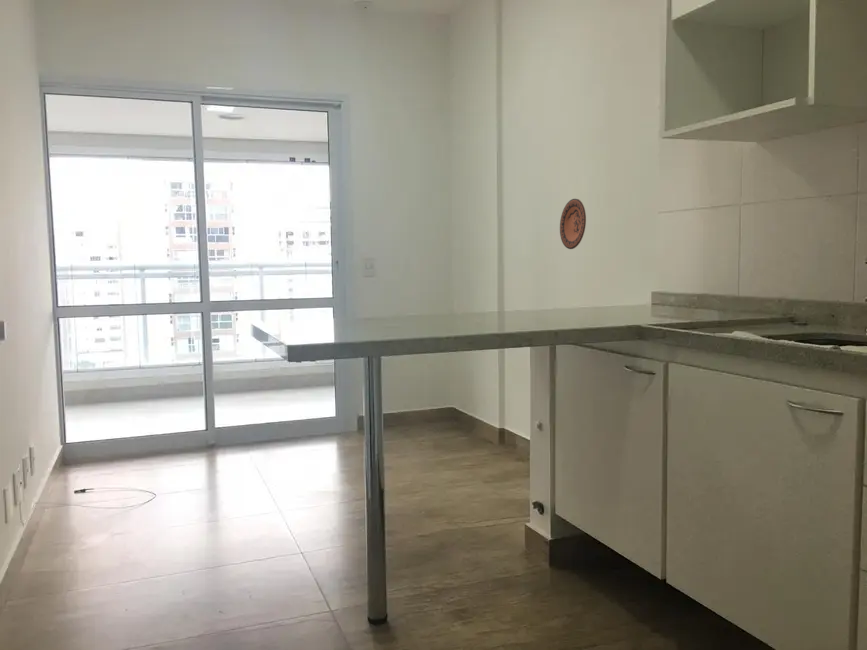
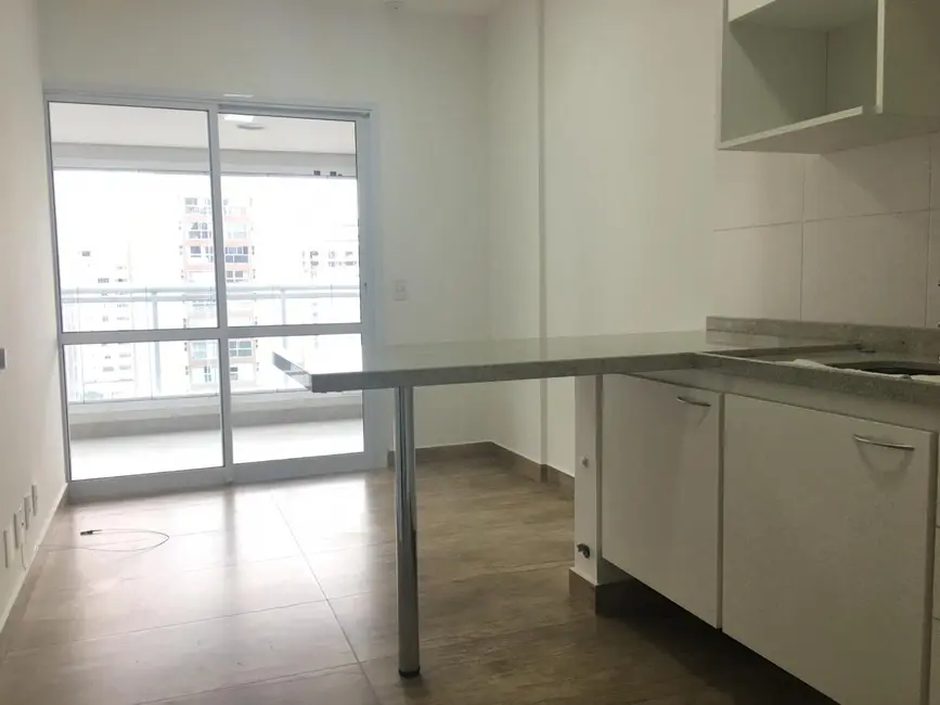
- decorative plate (573, 224)
